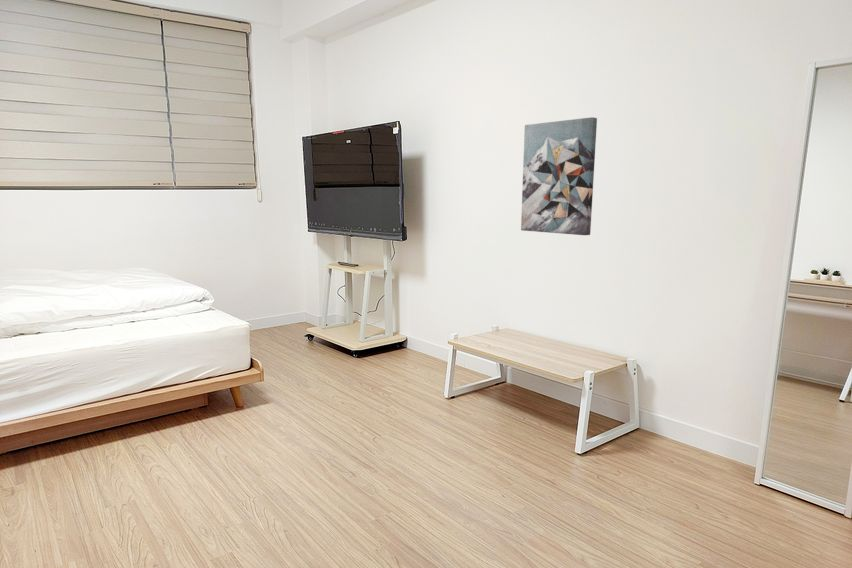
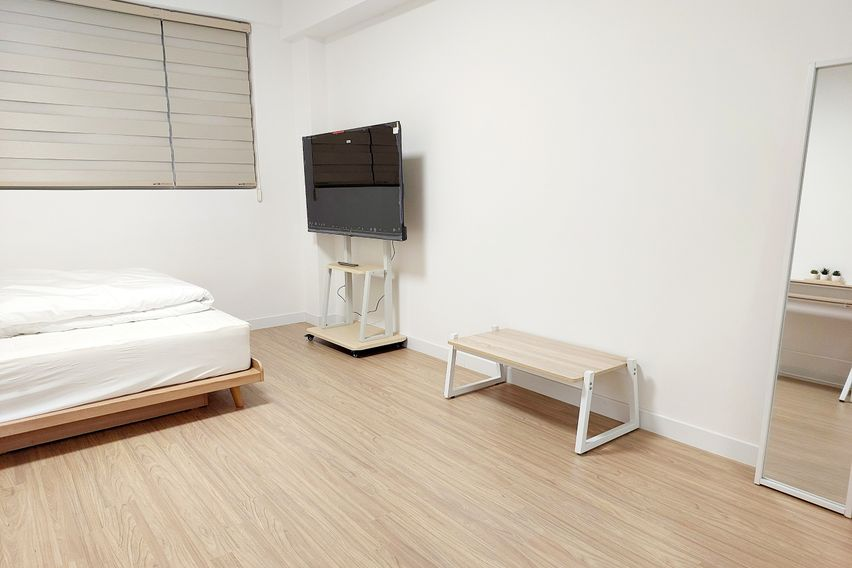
- wall art (556, 178)
